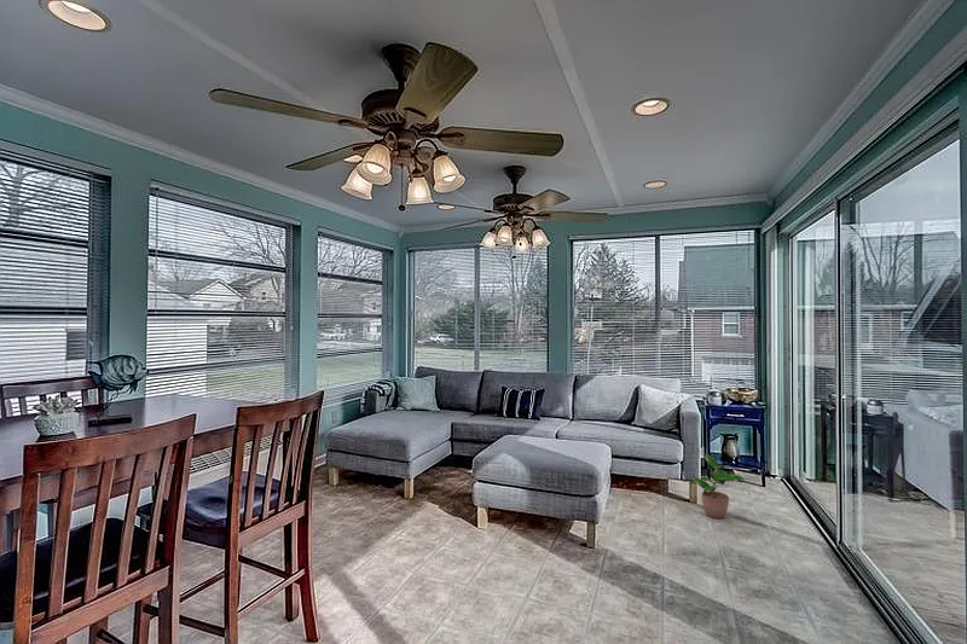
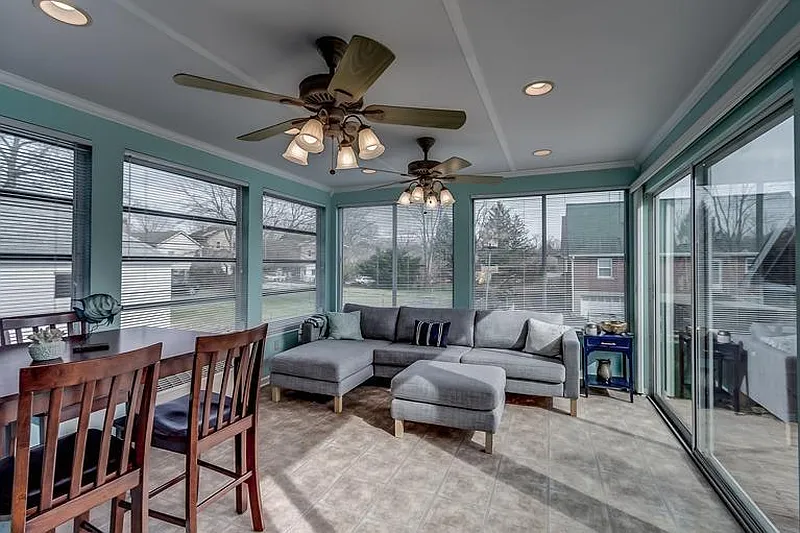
- potted plant (716, 487)
